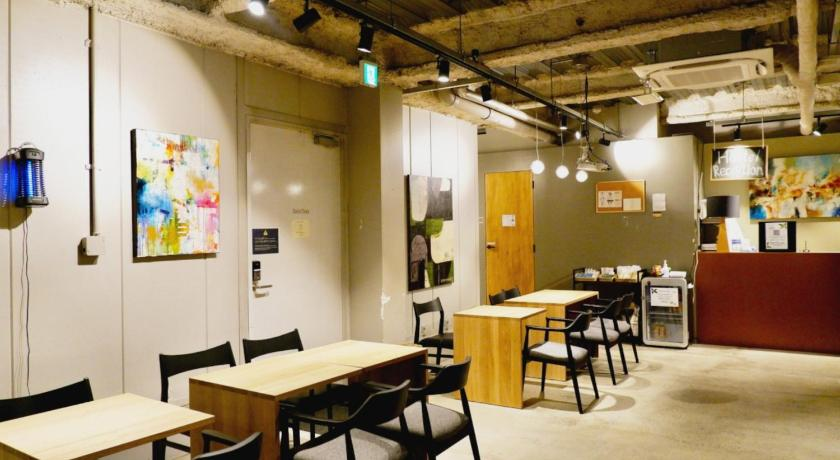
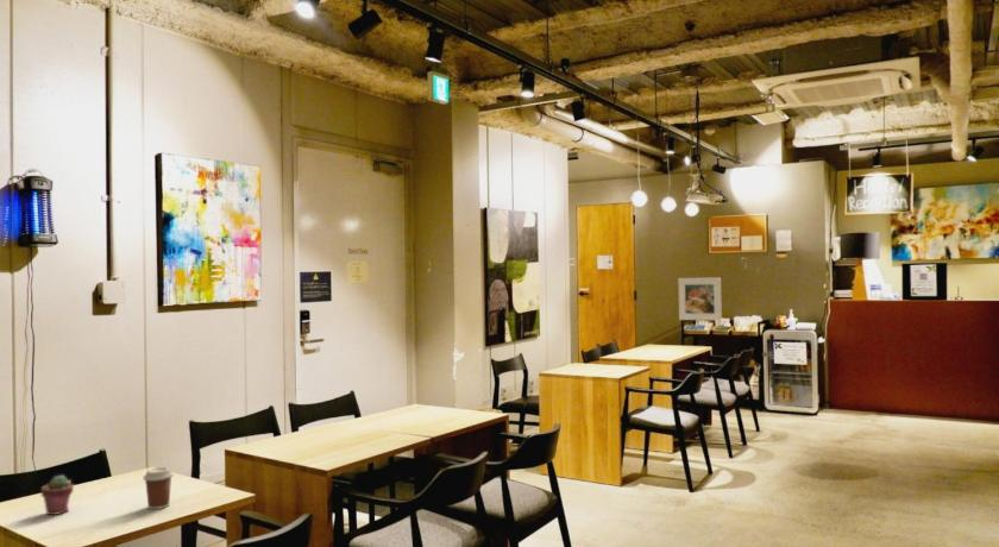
+ potted succulent (57, 493)
+ coffee cup (158, 488)
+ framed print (699, 298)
